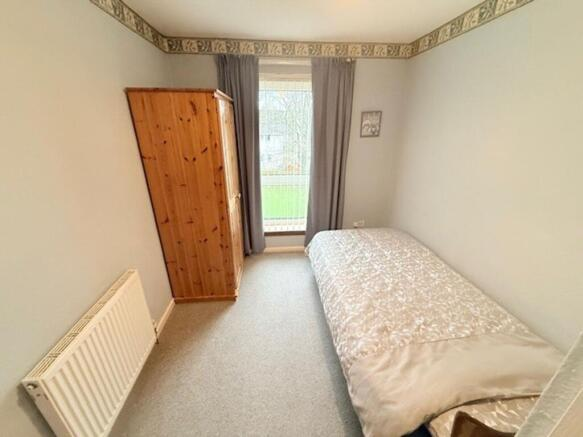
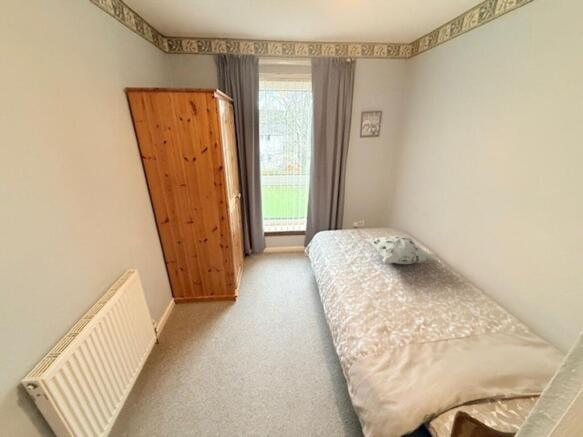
+ decorative pillow (398, 249)
